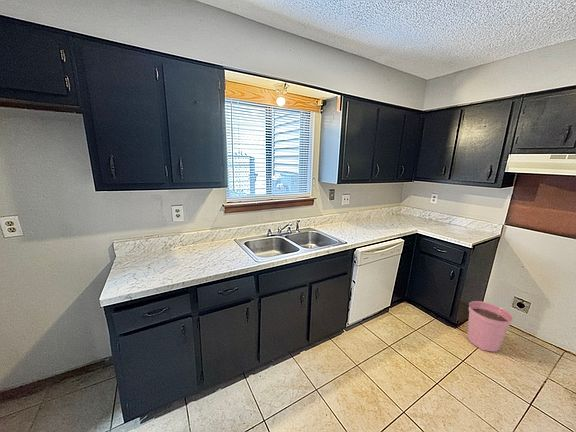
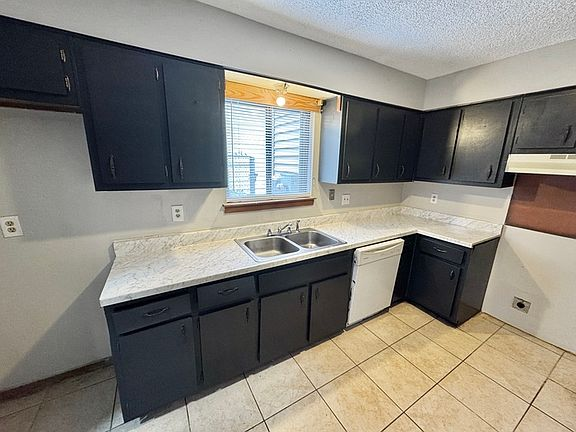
- plant pot (486, 326)
